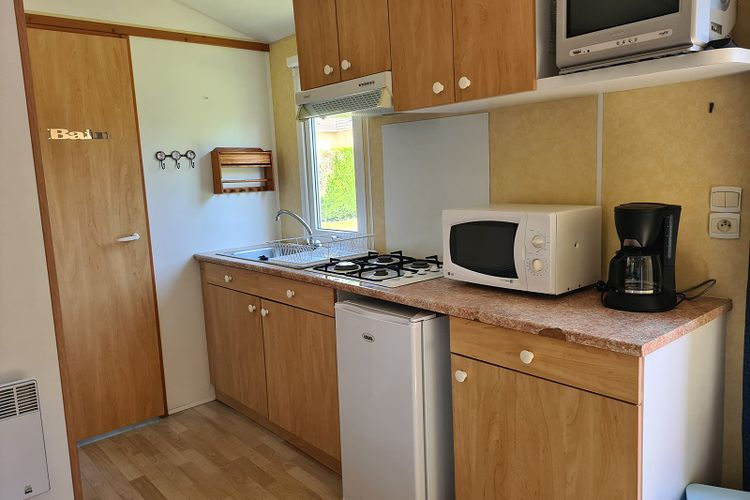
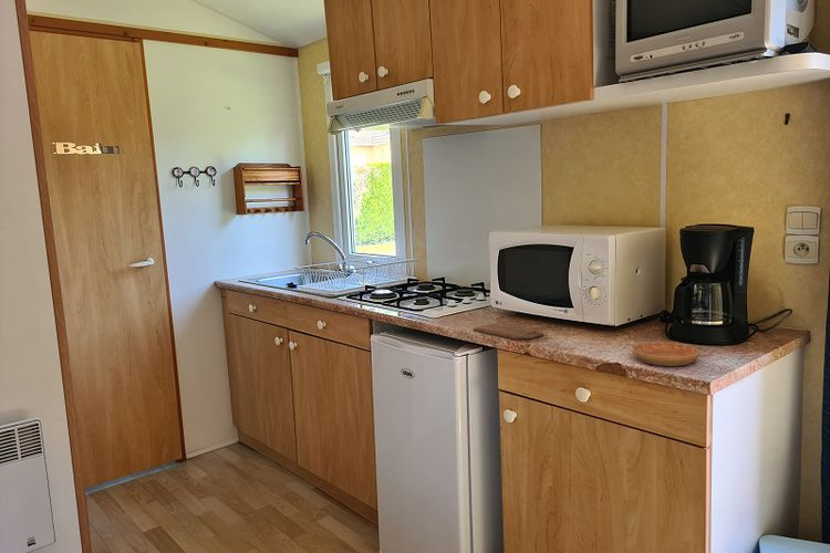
+ cutting board (510, 331)
+ saucer (665, 354)
